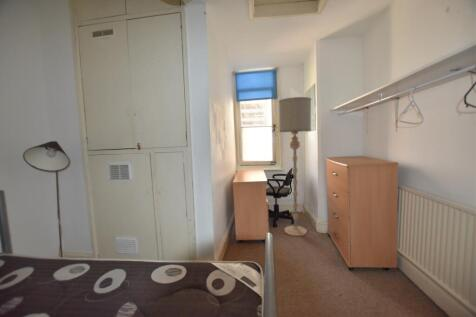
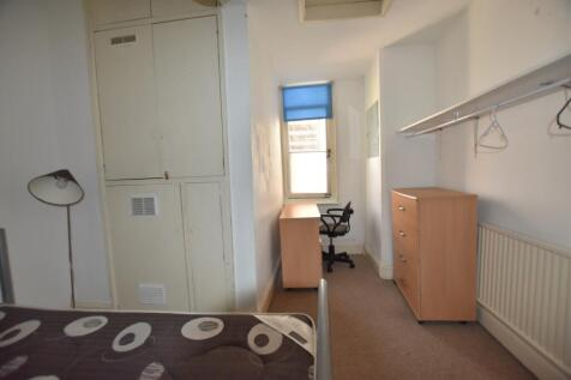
- floor lamp (295, 167)
